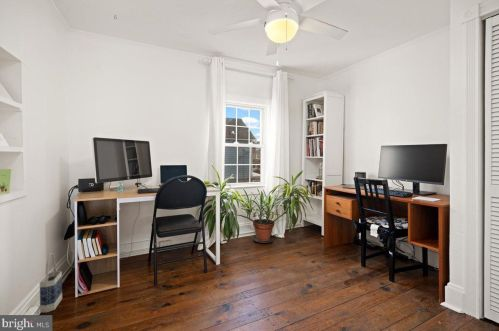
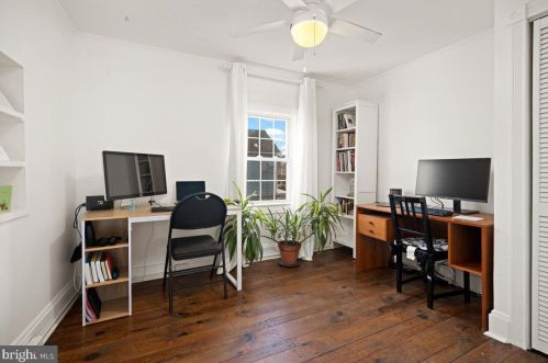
- bag (51, 279)
